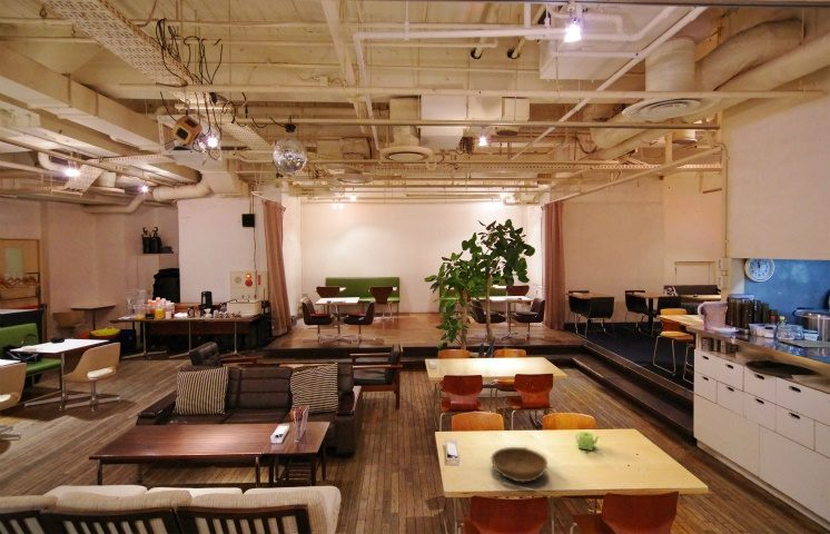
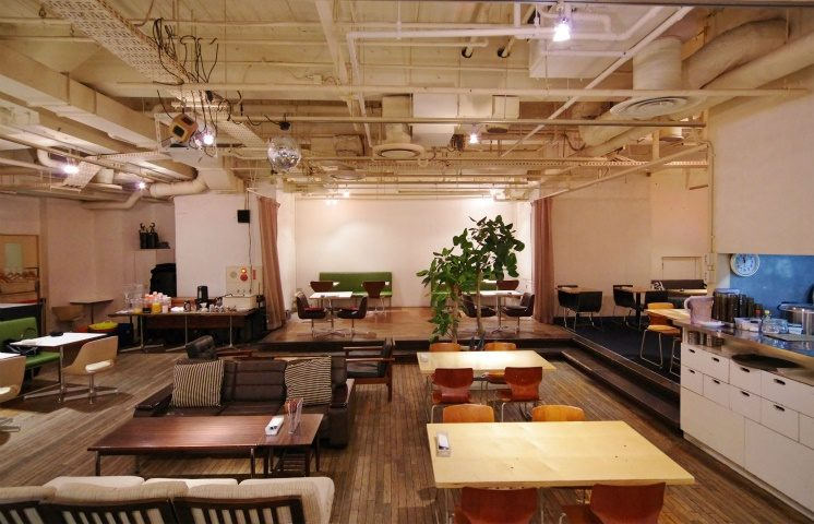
- teapot (587, 441)
- bowl (518, 465)
